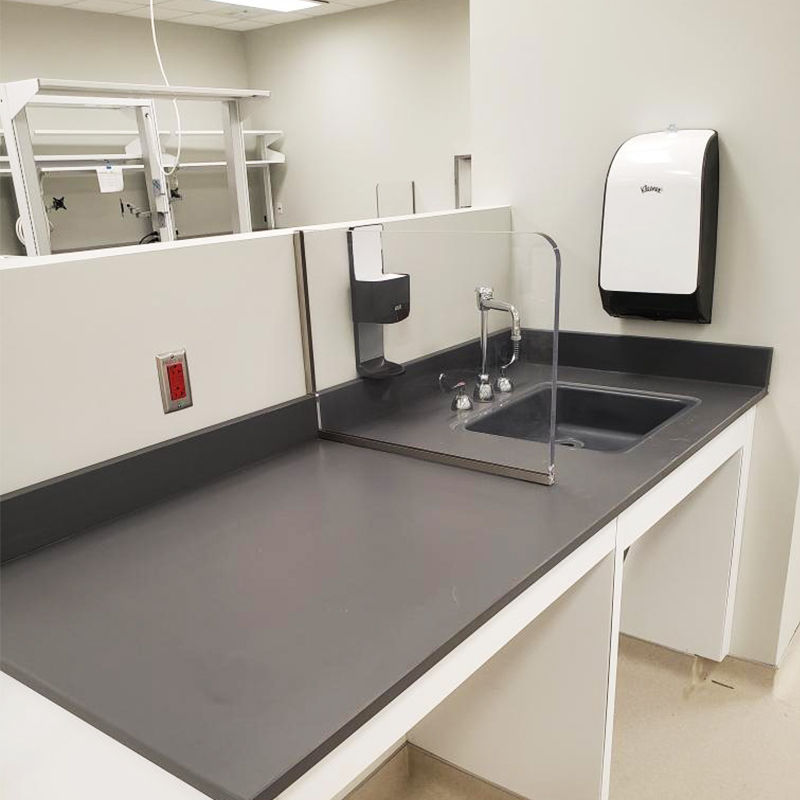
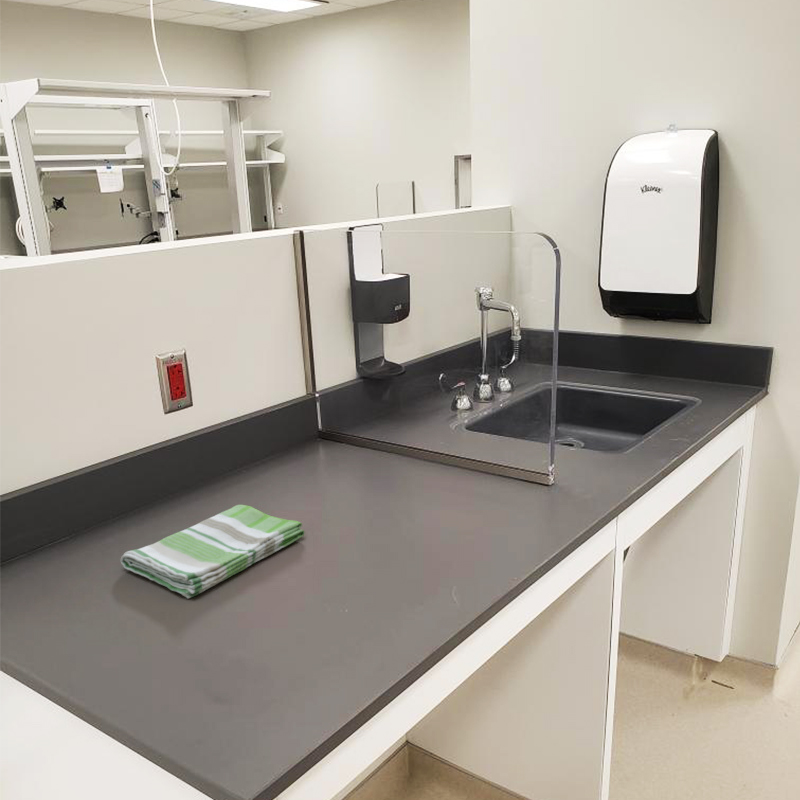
+ dish towel (214, 541)
